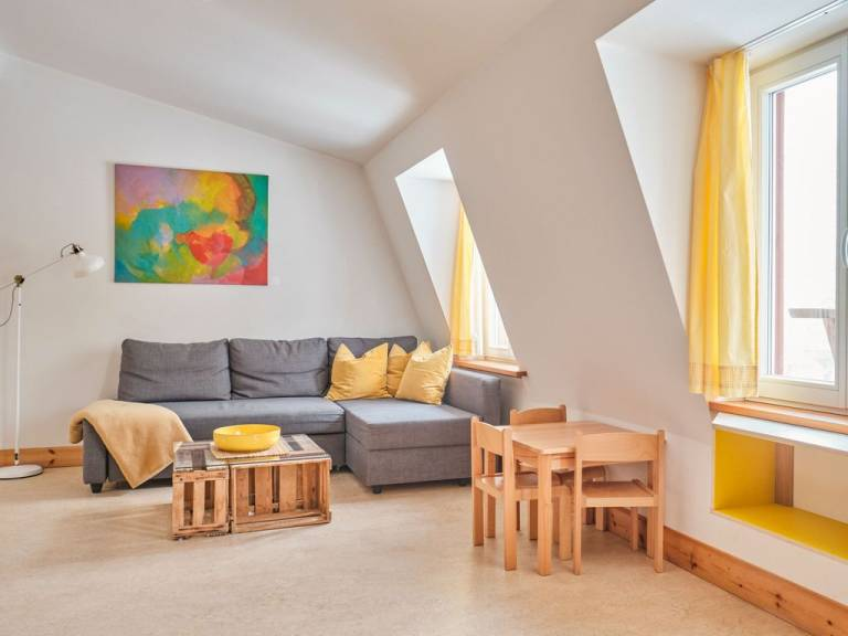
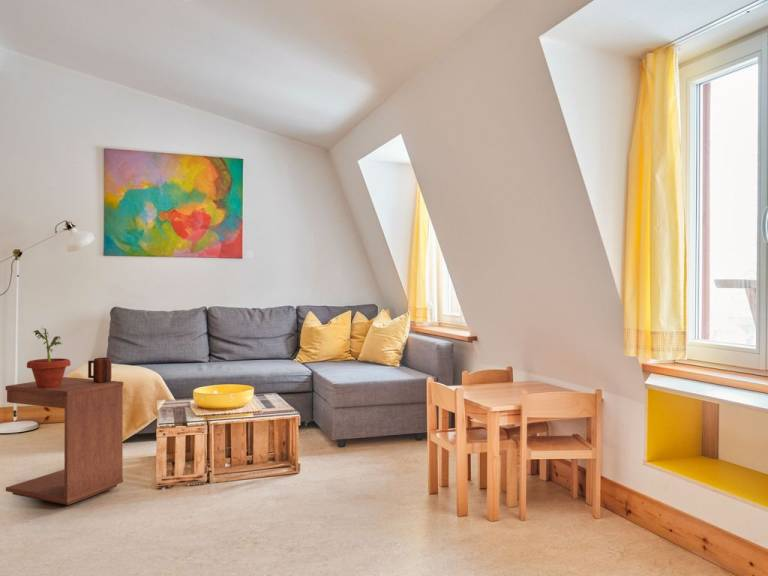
+ side table (65, 438)
+ potted plant (48, 355)
+ mug (99, 369)
